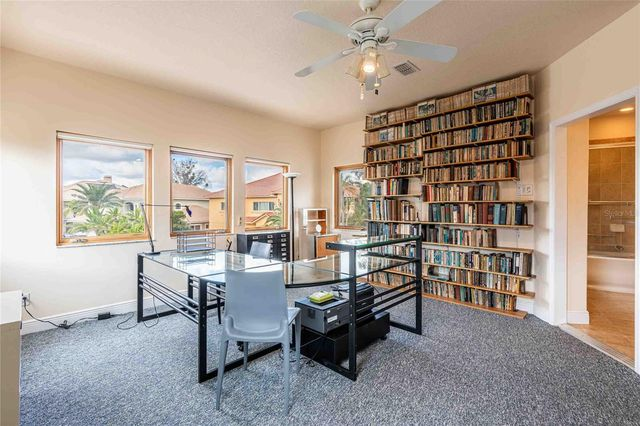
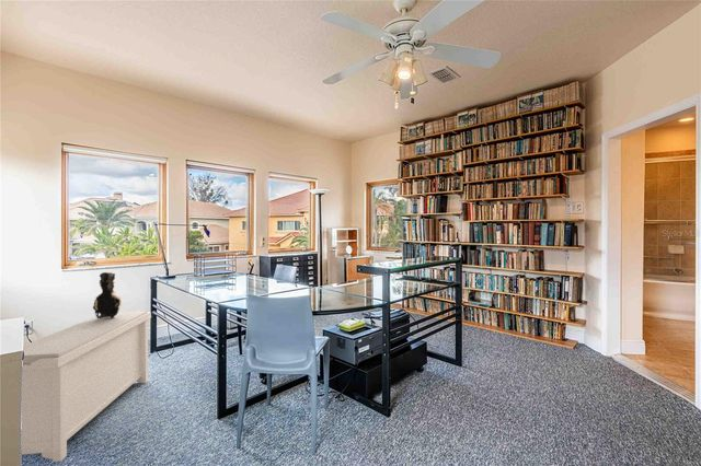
+ bench (88, 371)
+ decorative vase (110, 294)
